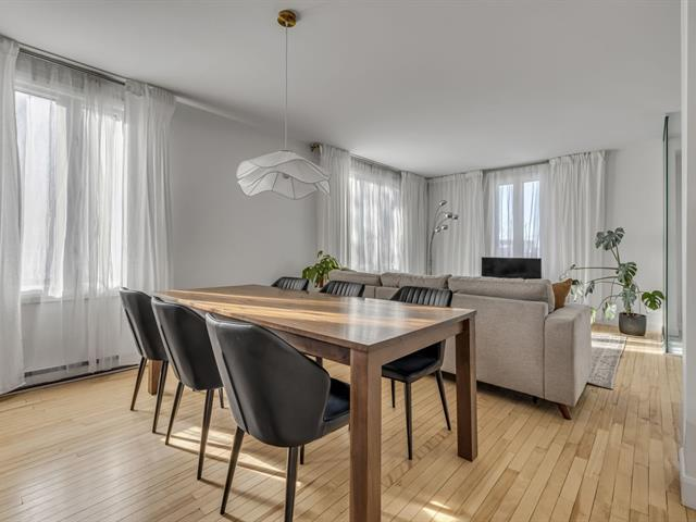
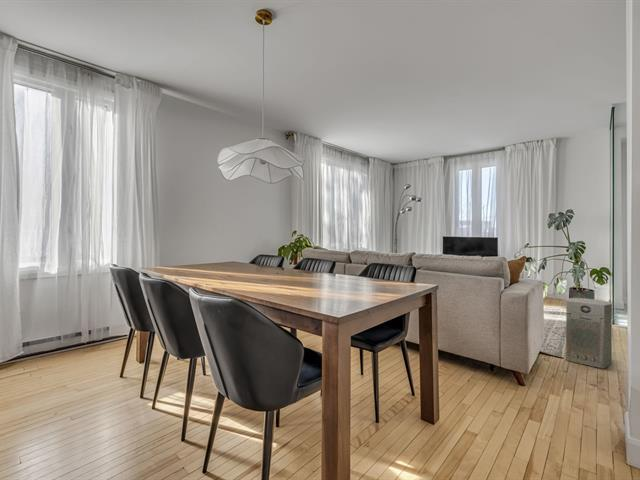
+ fan (588, 330)
